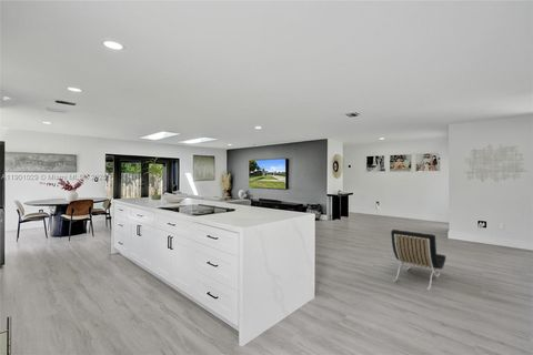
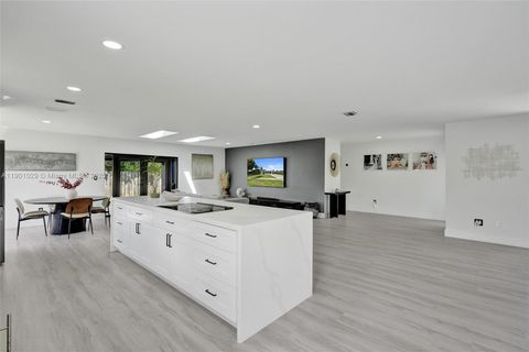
- lounge chair (419, 252)
